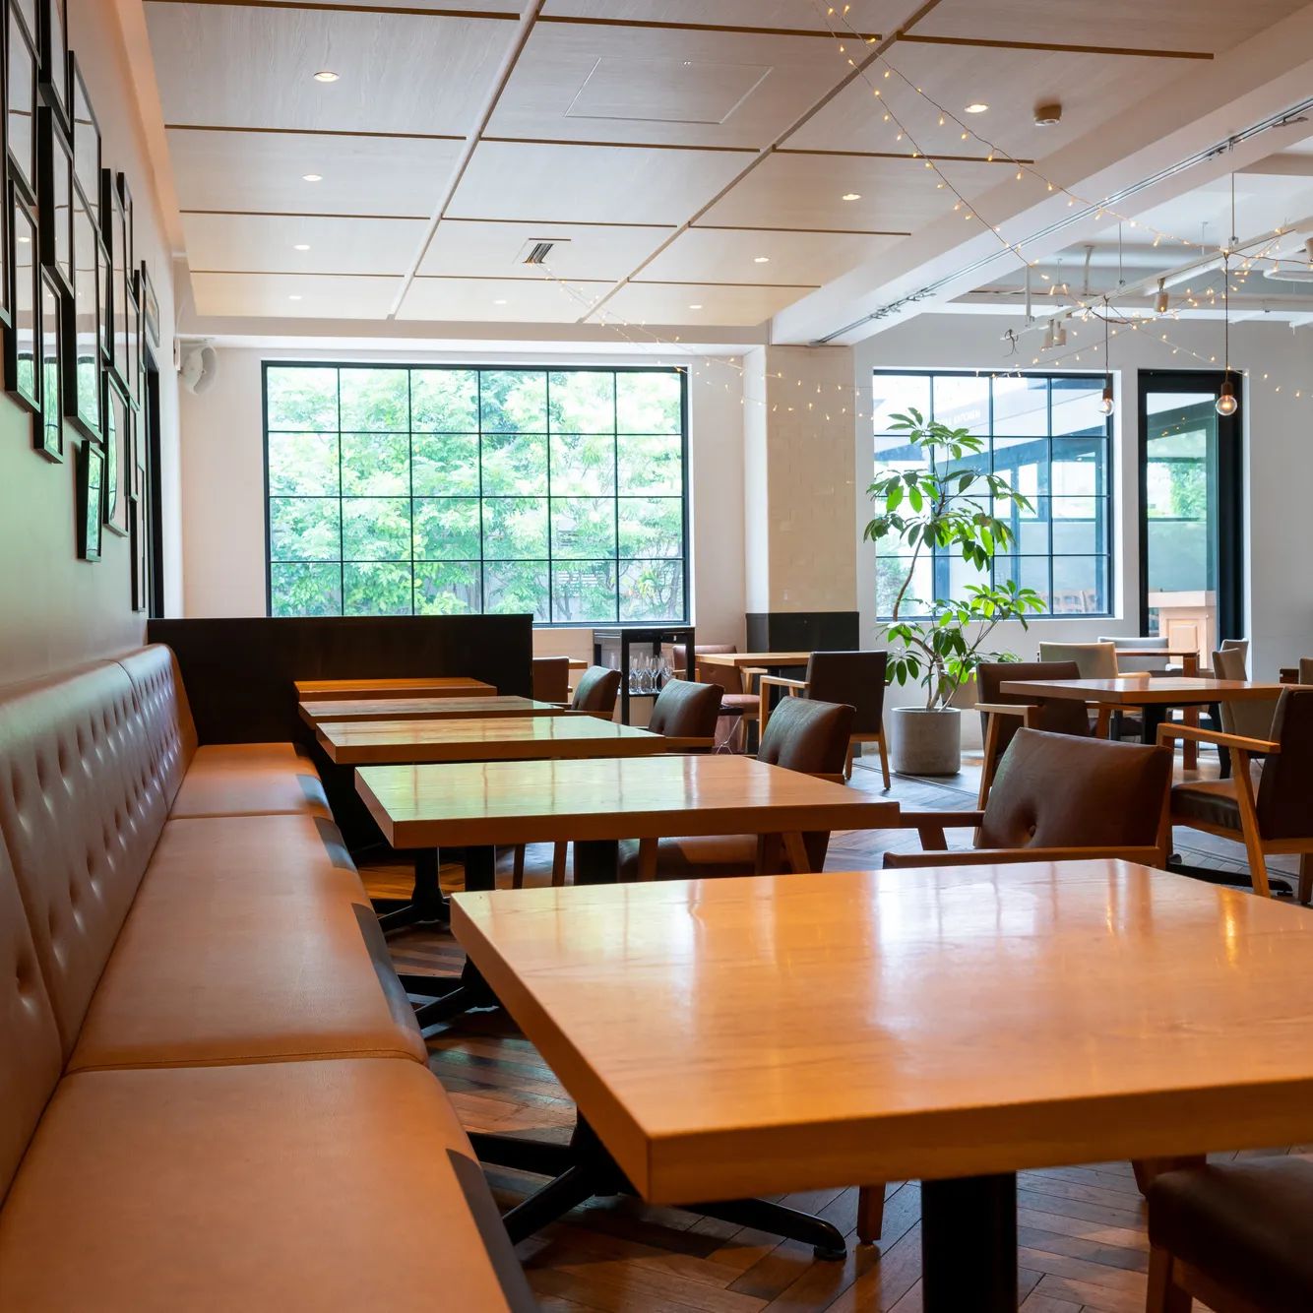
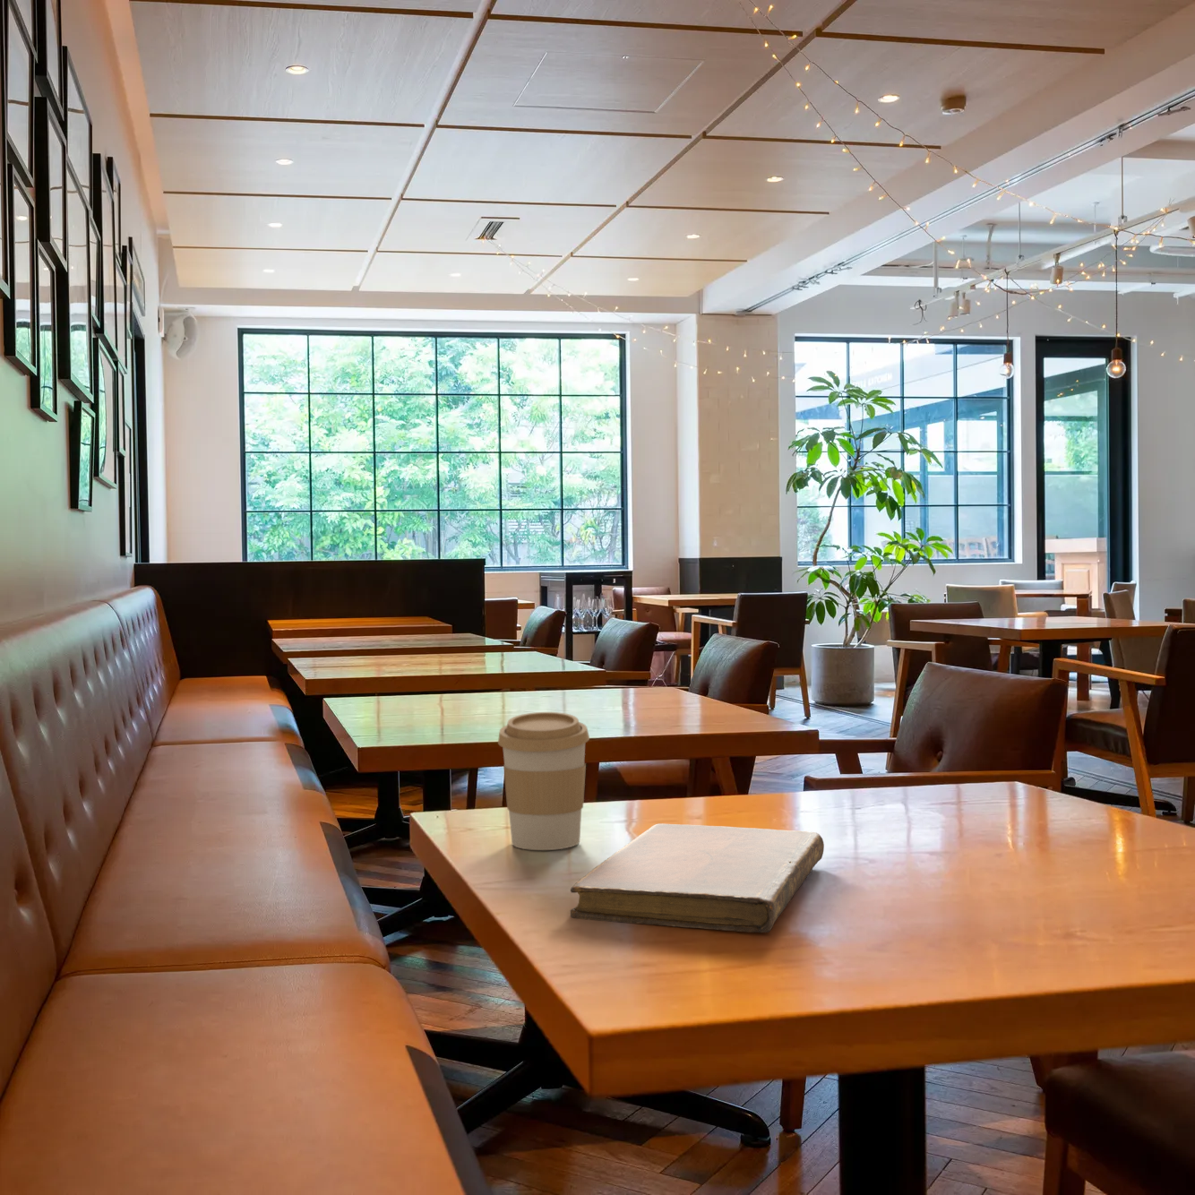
+ notebook (707, 871)
+ coffee cup (544, 778)
